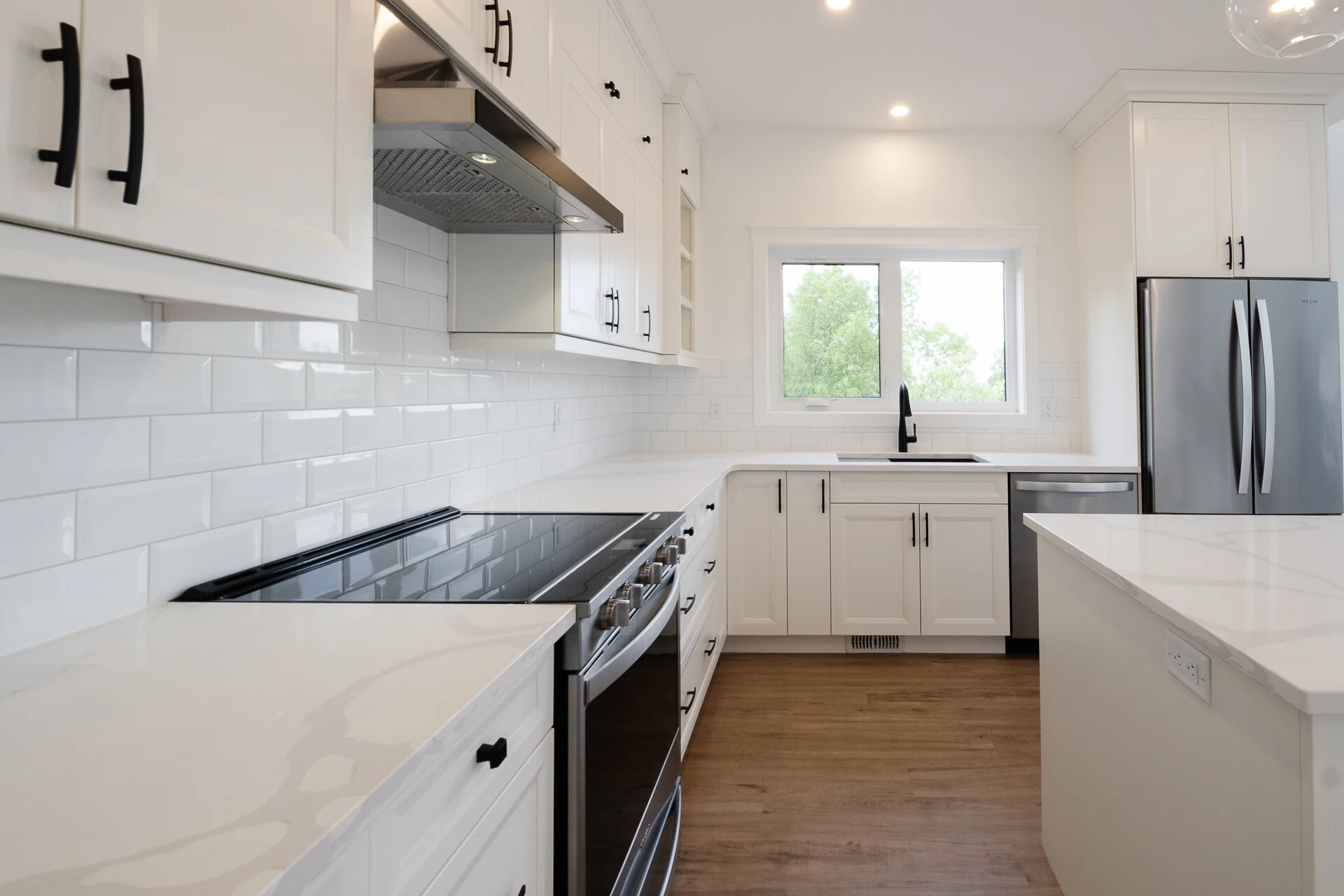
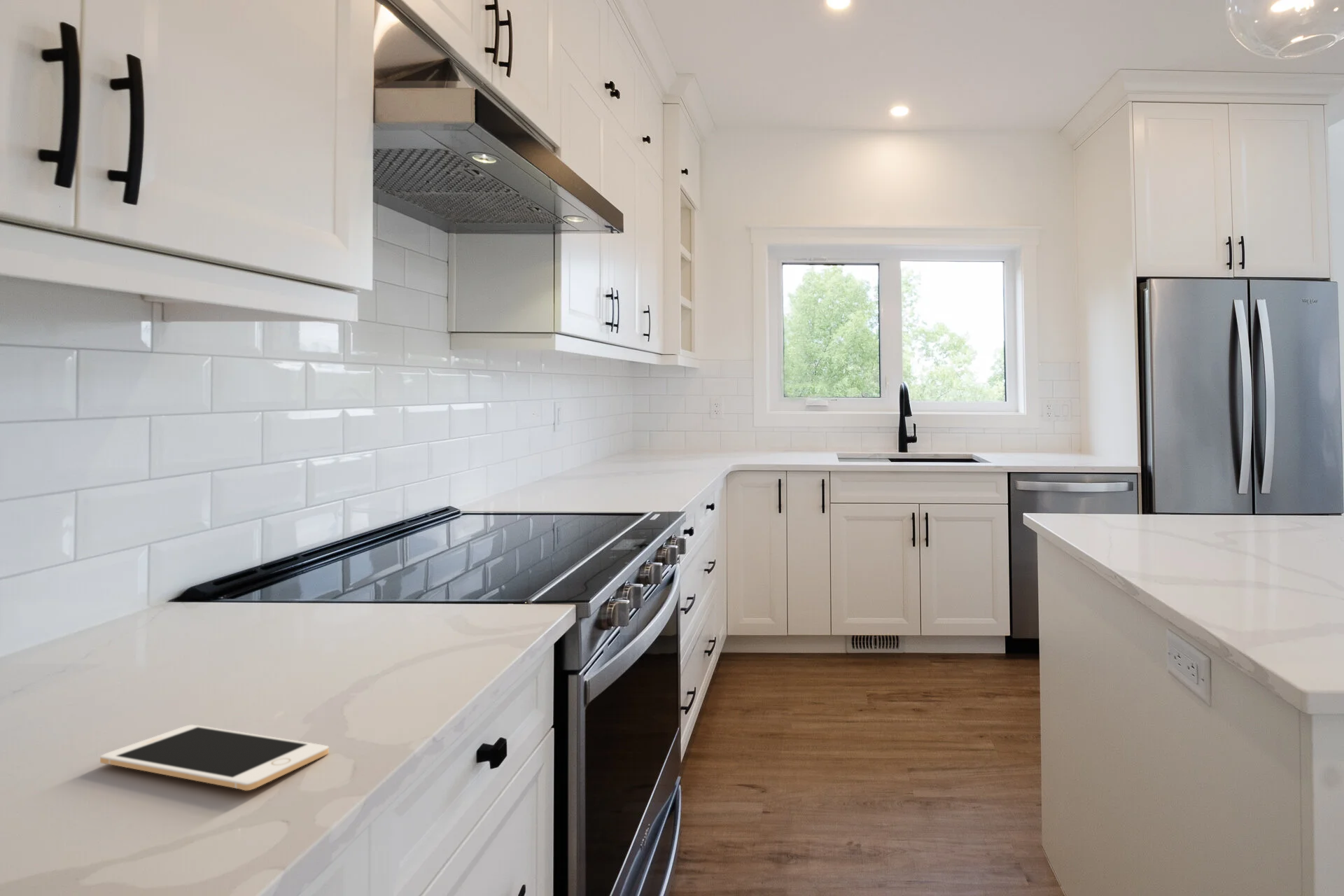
+ cell phone (216, 754)
